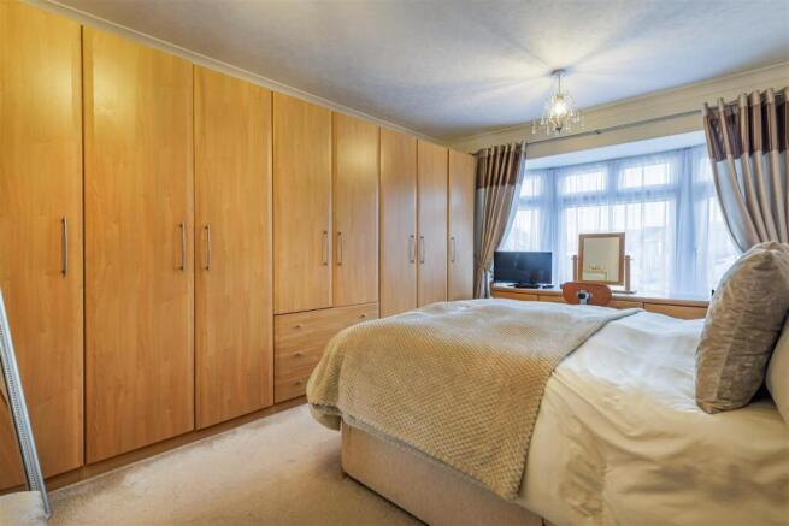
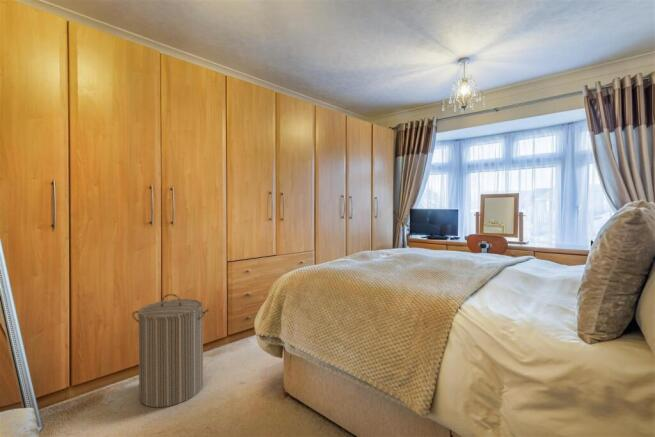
+ laundry hamper (172, 342)
